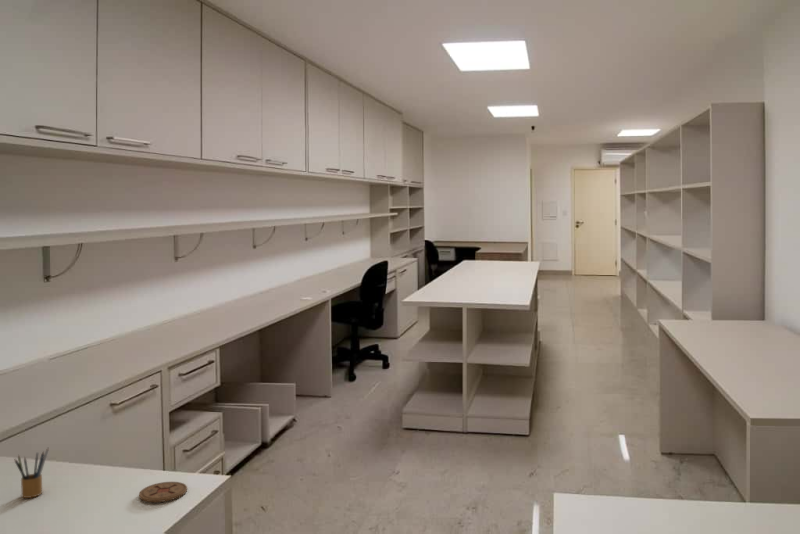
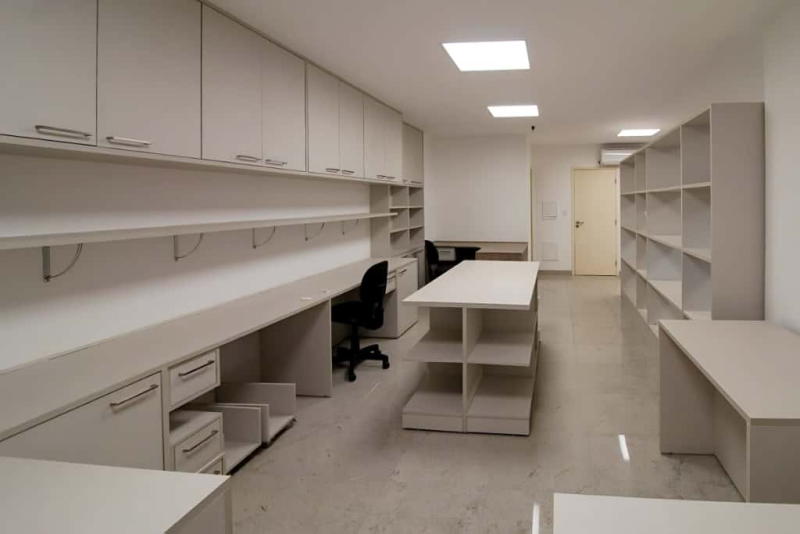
- coaster (163, 491)
- pencil box (30, 474)
